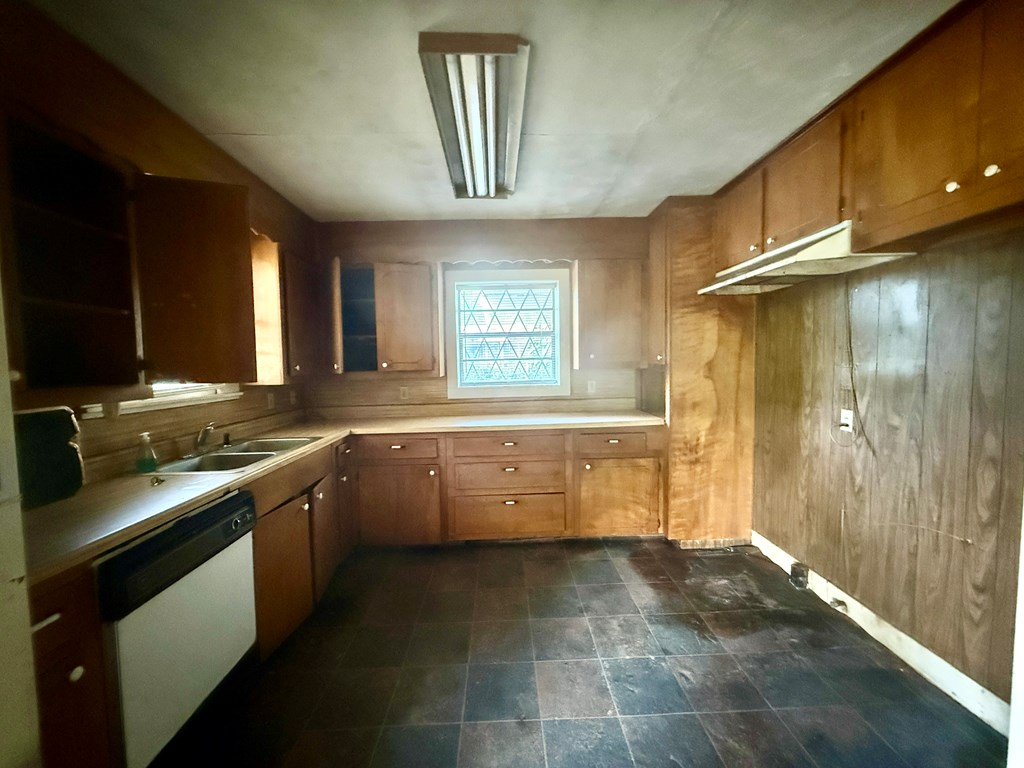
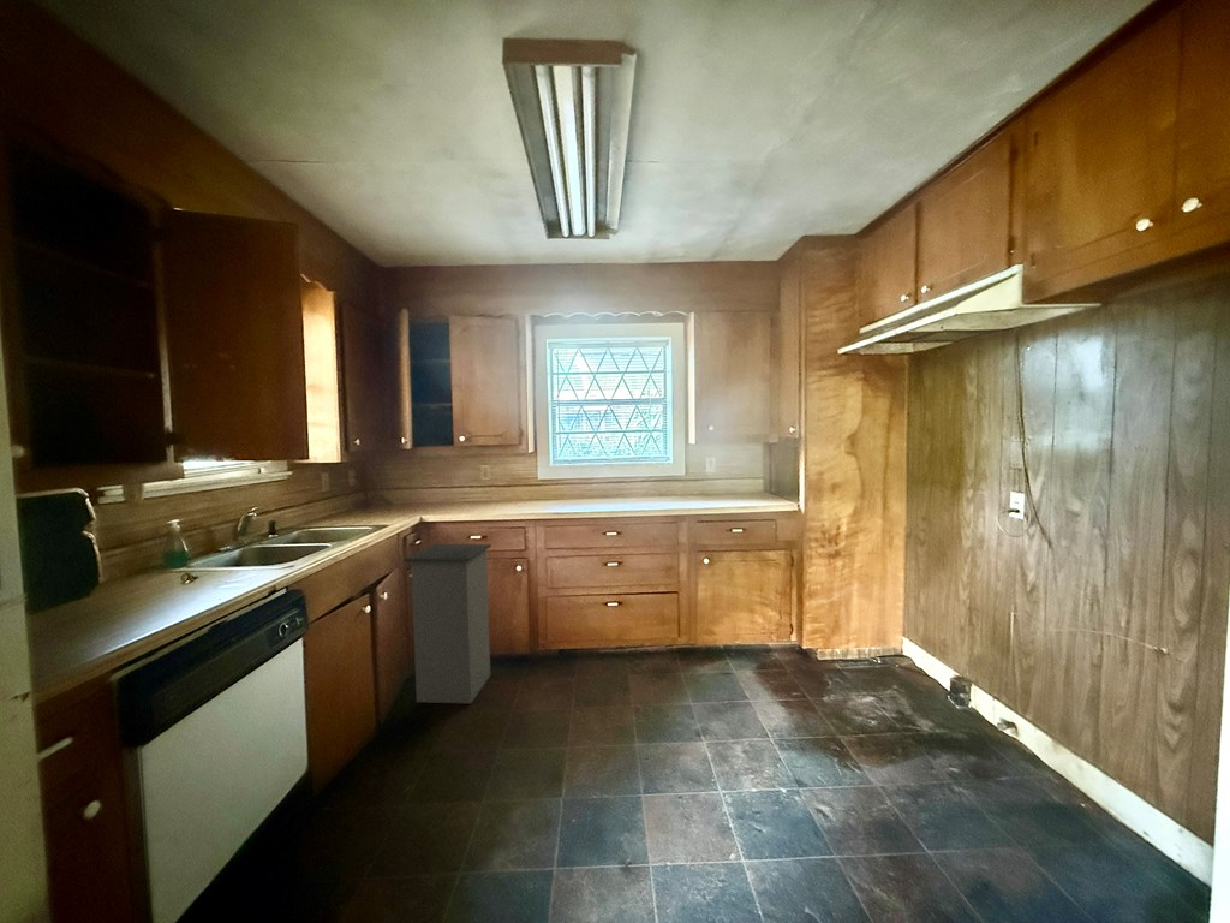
+ trash can (453, 618)
